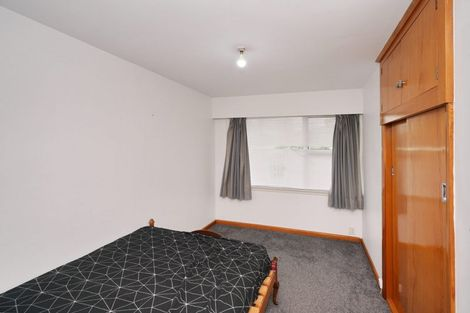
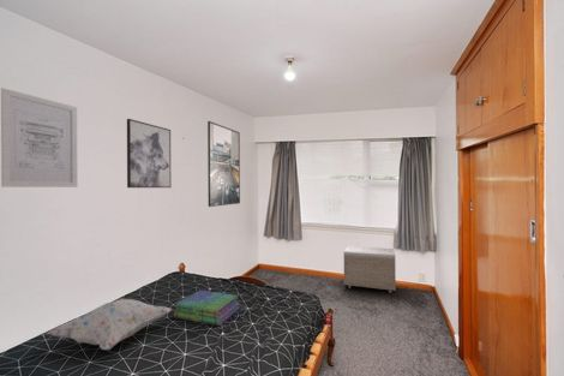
+ stack of books (208, 305)
+ wall art (150, 156)
+ decorative pillow (115, 320)
+ storage bench (370, 268)
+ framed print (224, 166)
+ wall art (43, 142)
